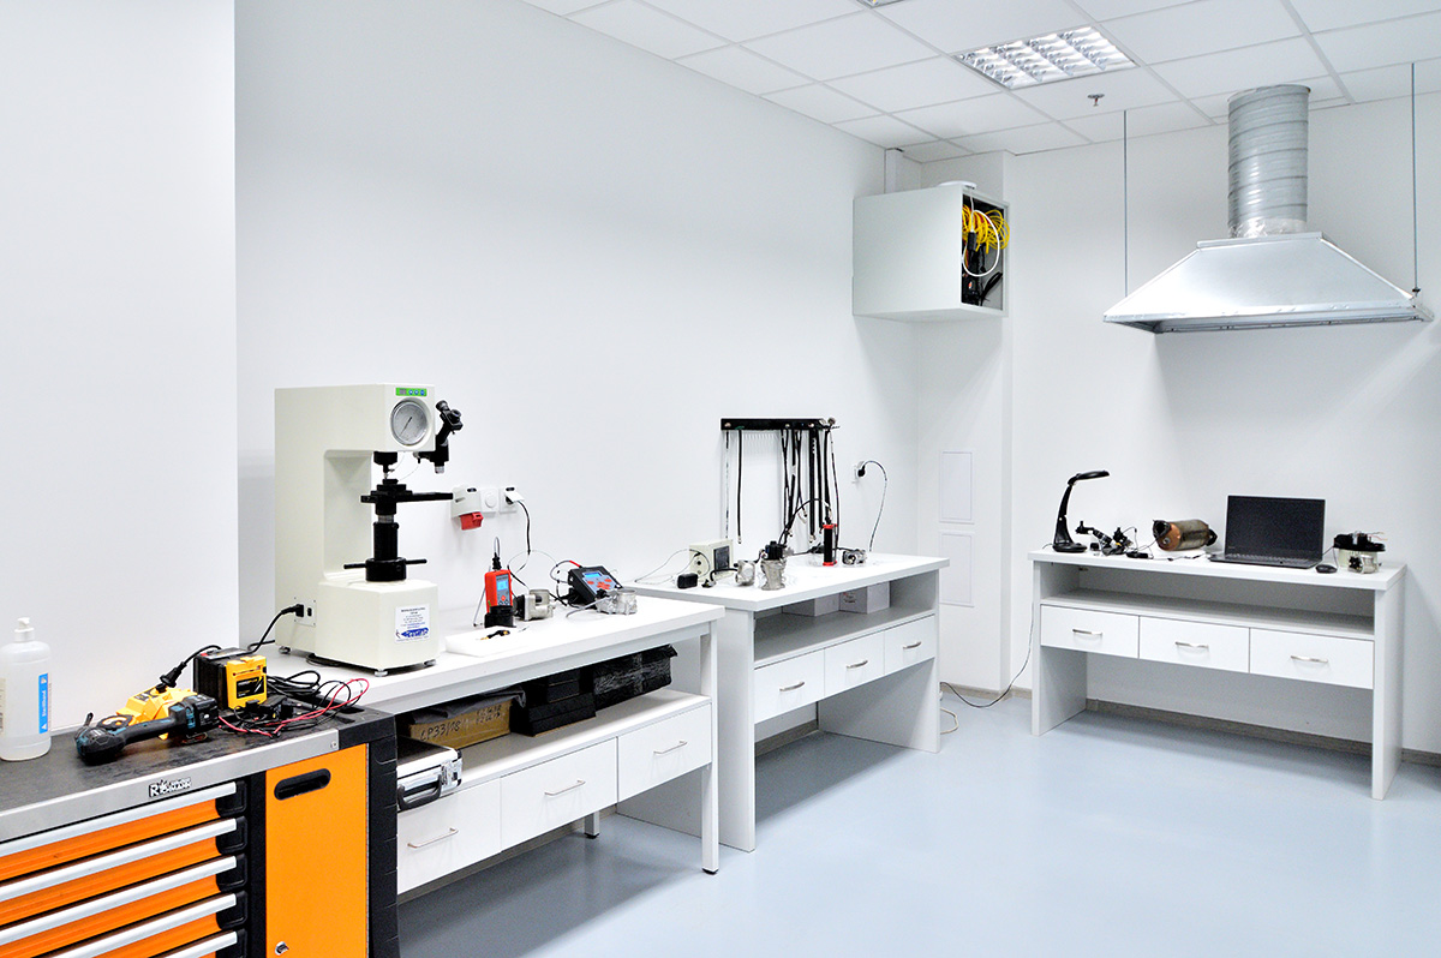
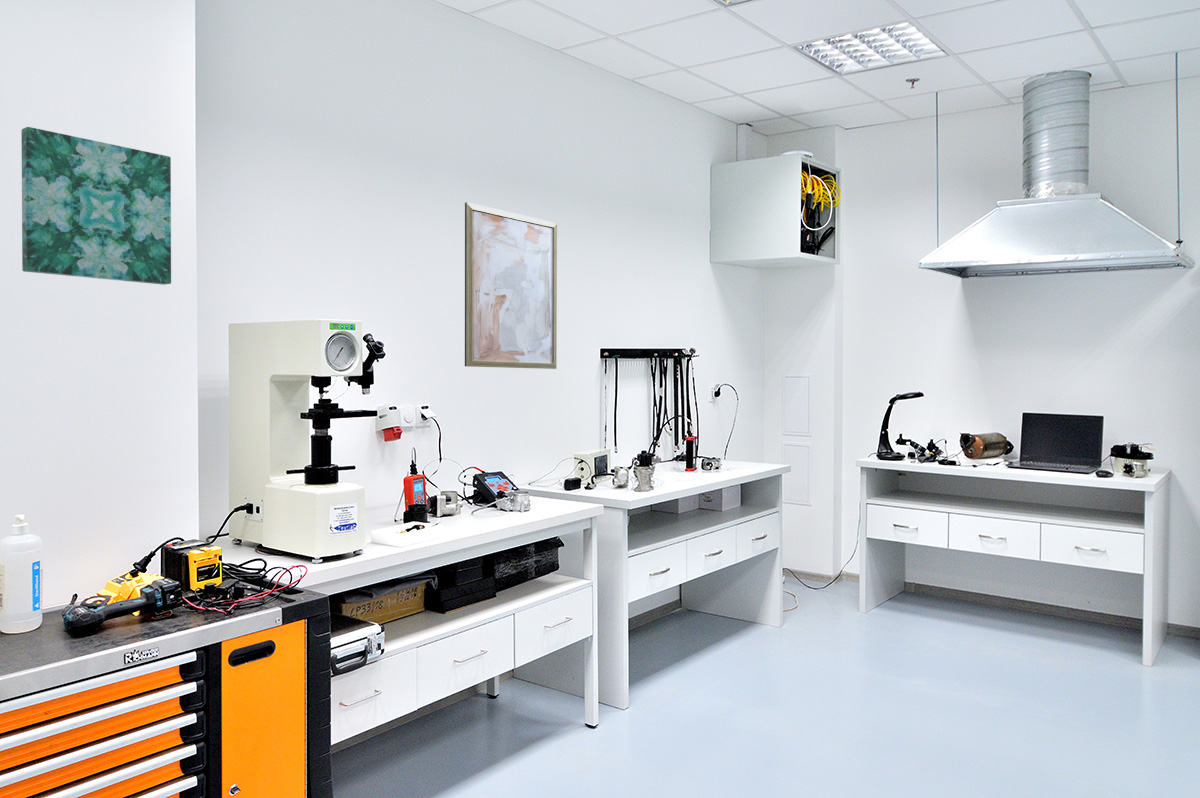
+ wall art (514, 290)
+ wall art (100, 211)
